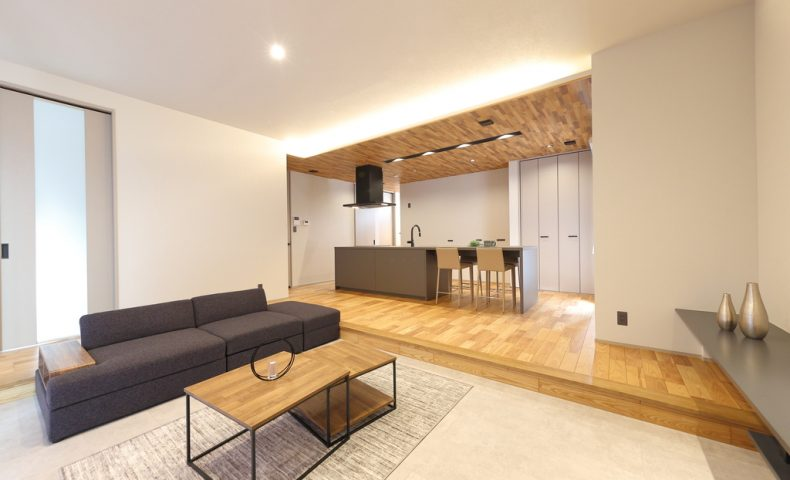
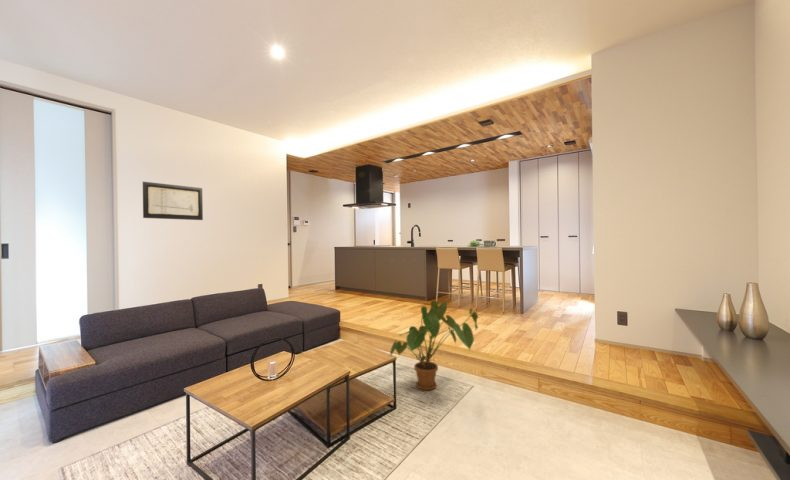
+ house plant (434, 342)
+ wall art (174, 202)
